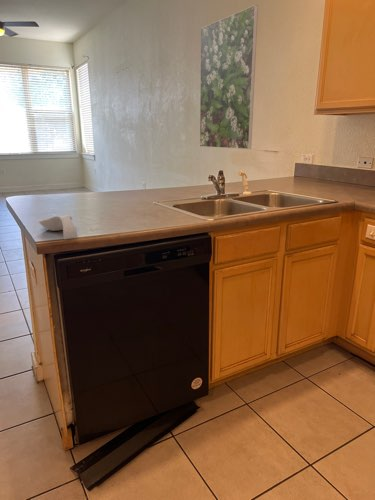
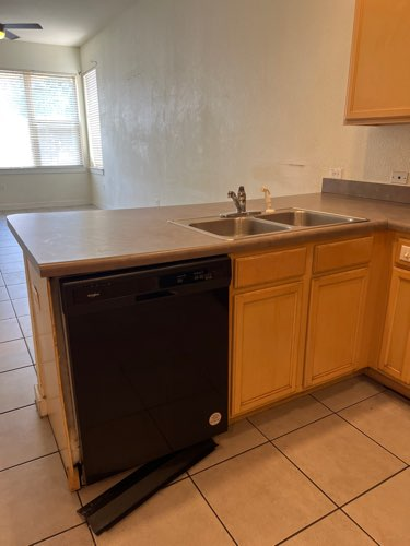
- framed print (224, 85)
- spoon rest (60, 222)
